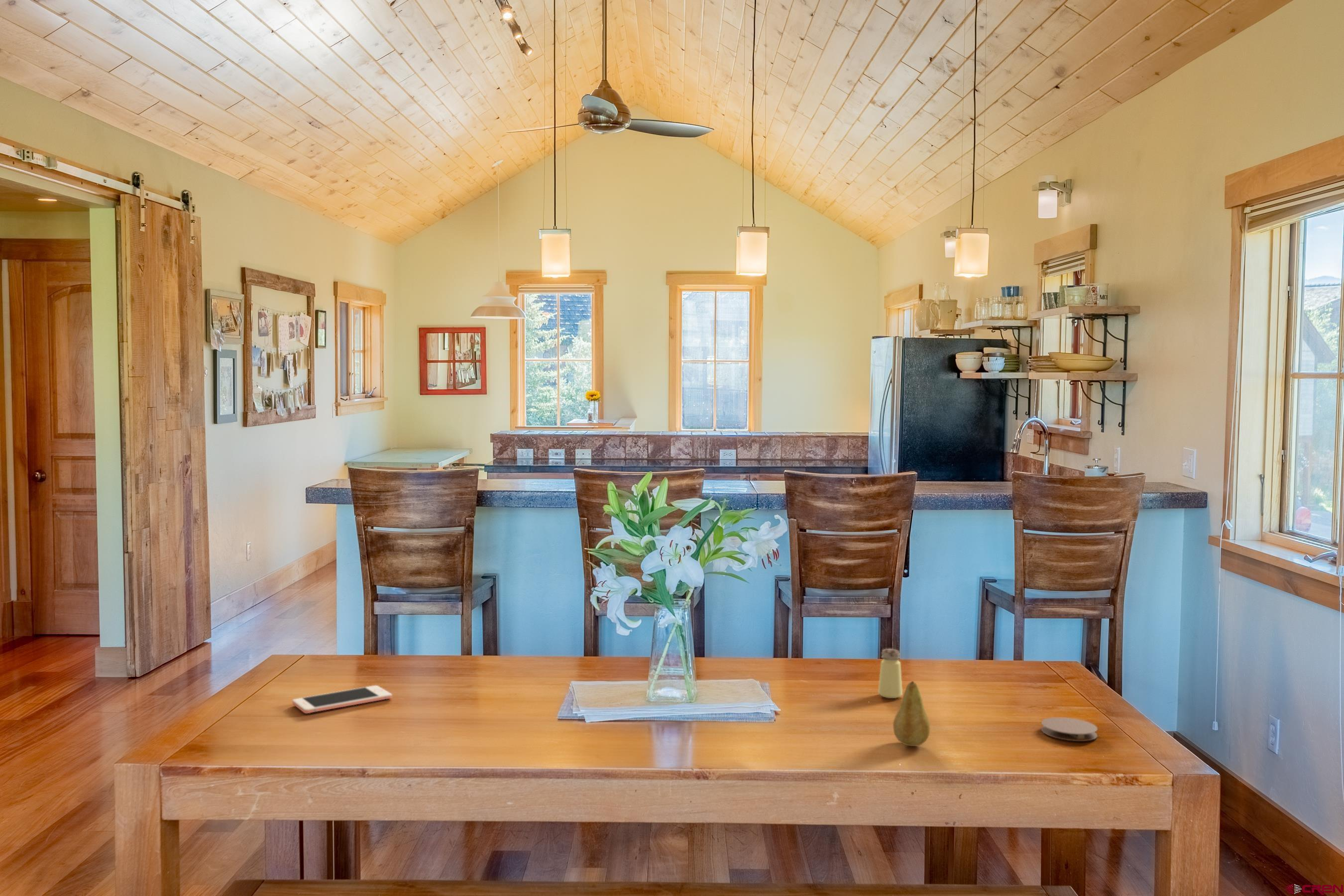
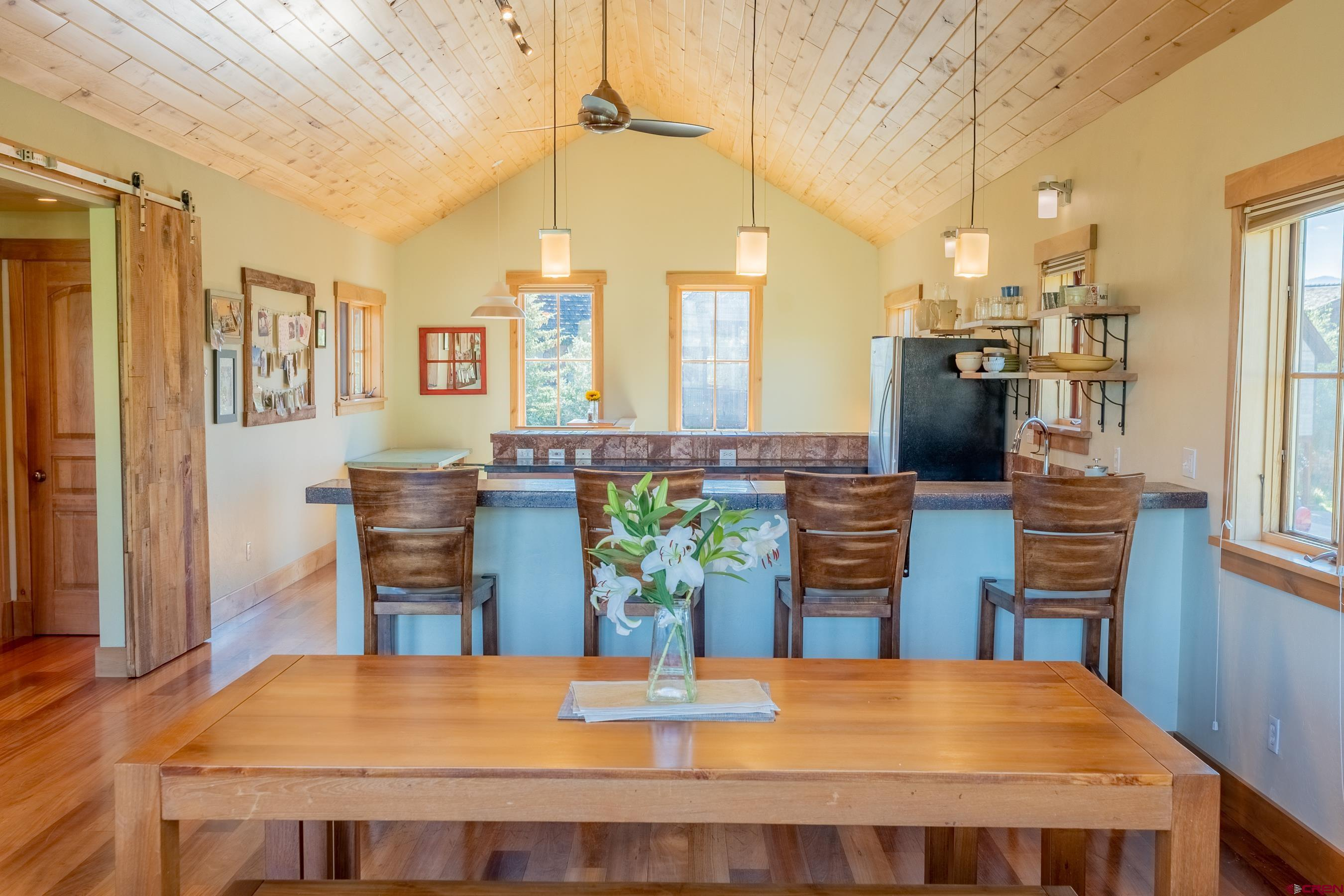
- coaster (1069, 729)
- saltshaker (891, 672)
- cell phone (342, 699)
- fruit (911, 711)
